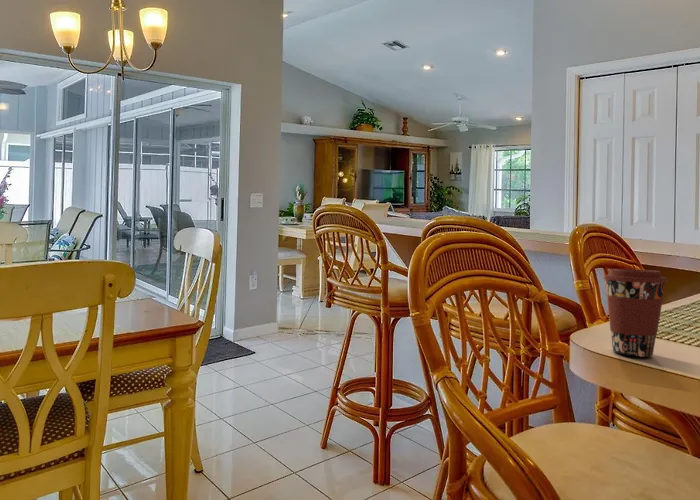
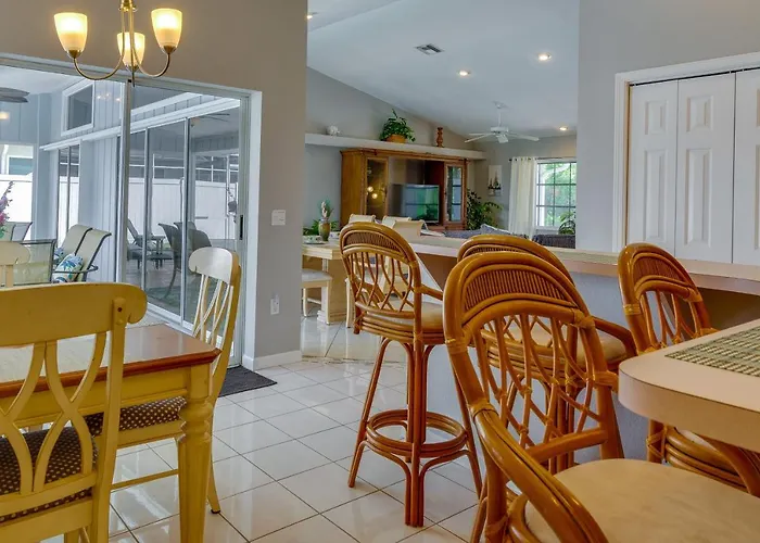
- coffee cup (634, 311)
